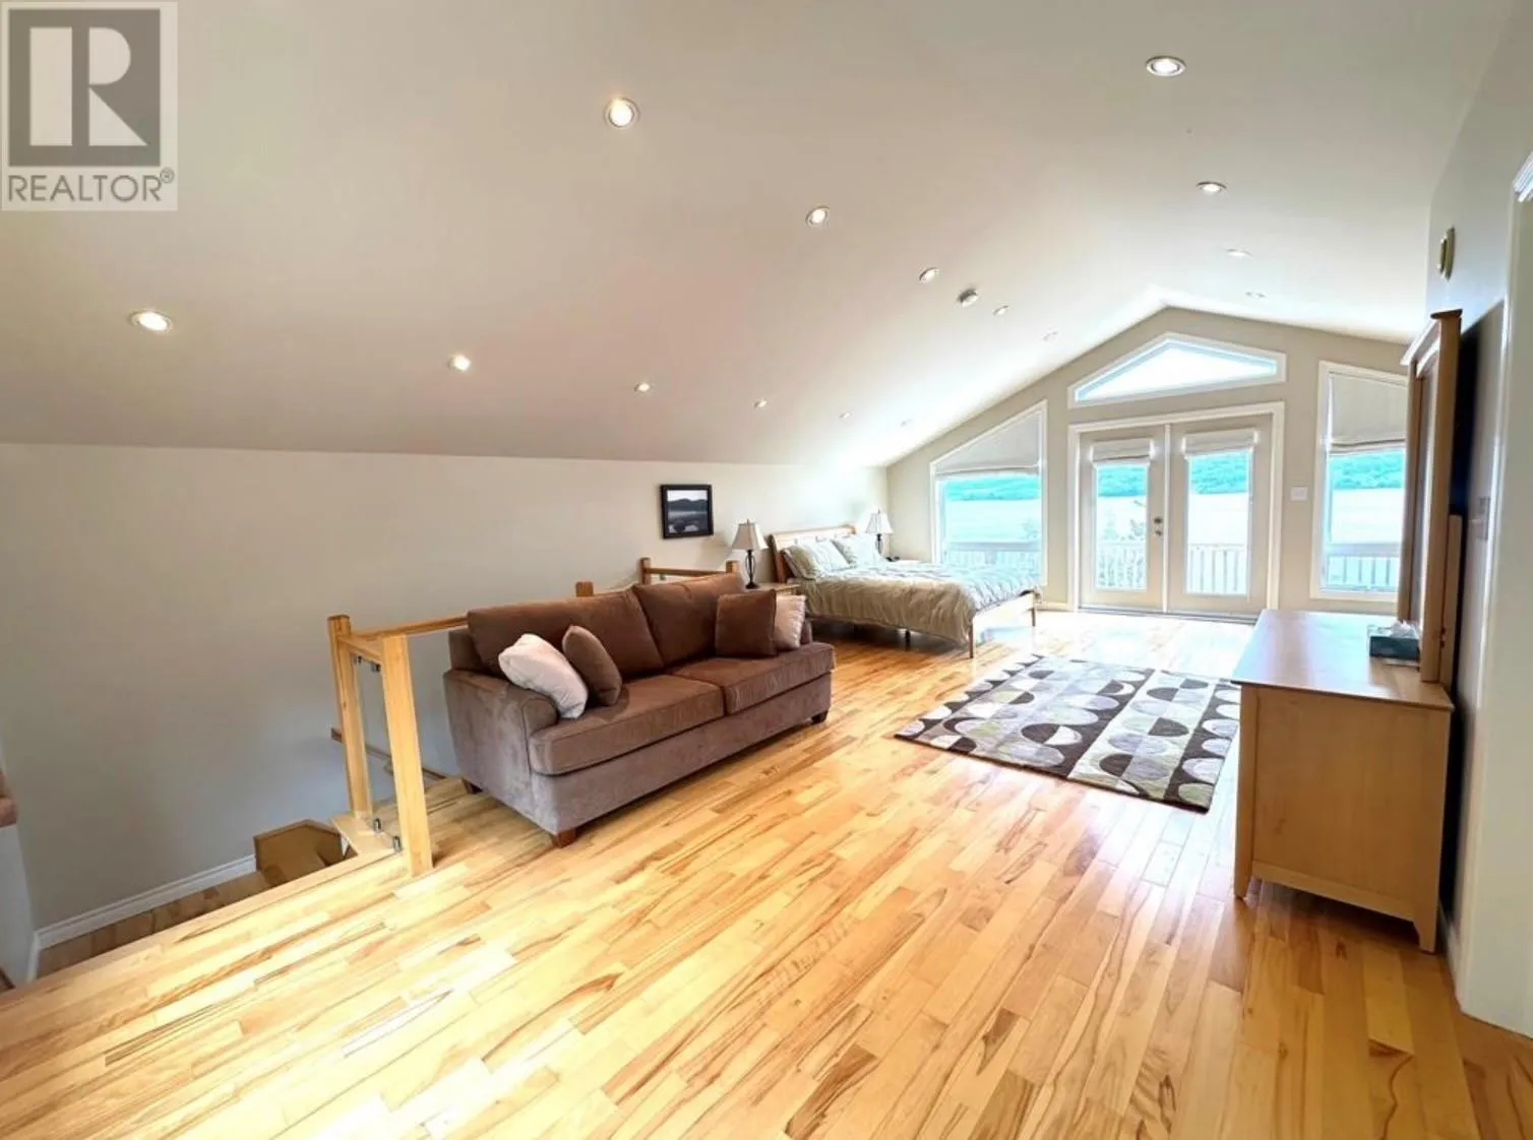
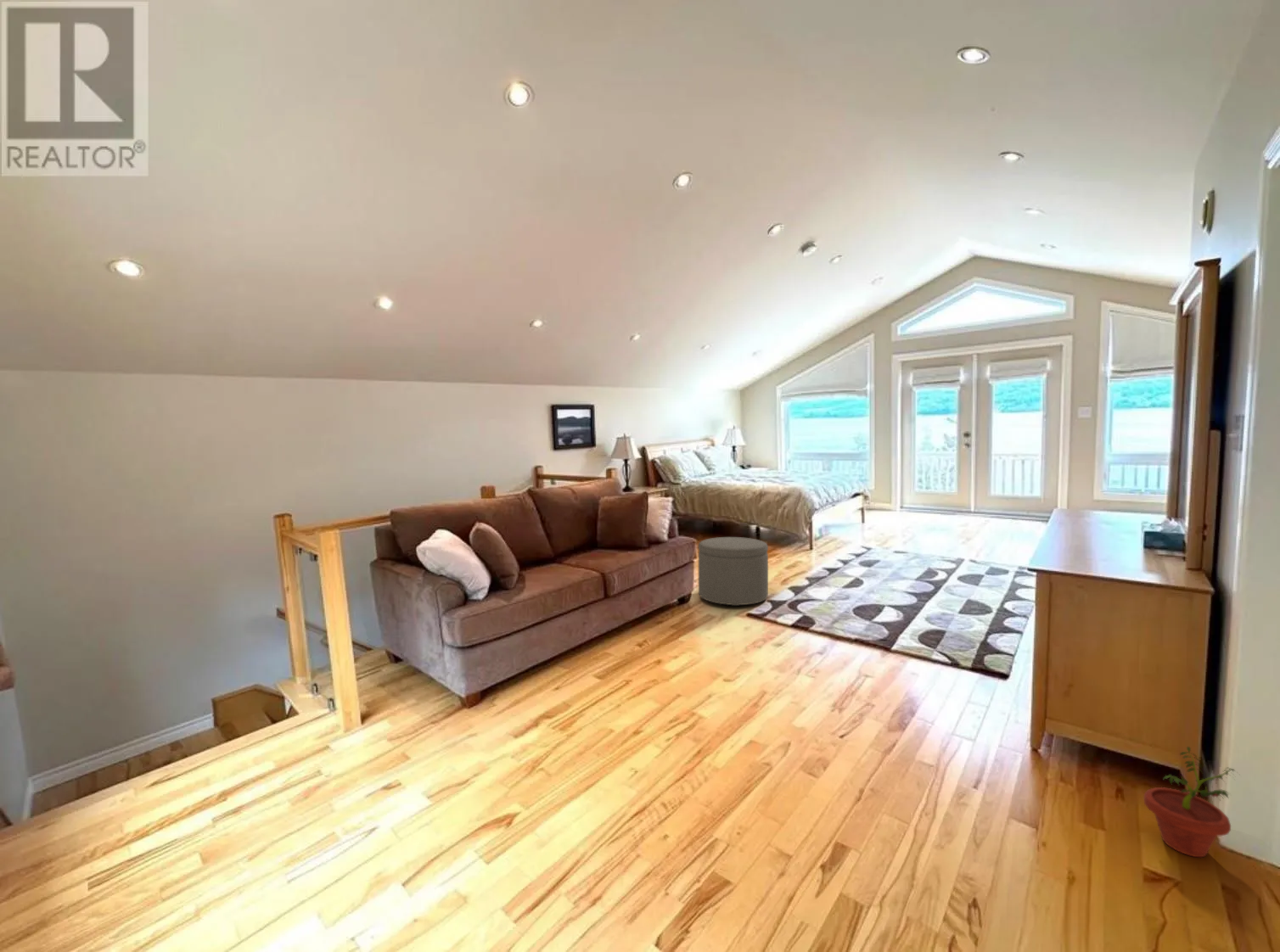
+ ottoman (733, 568)
+ potted plant (1189, 800)
